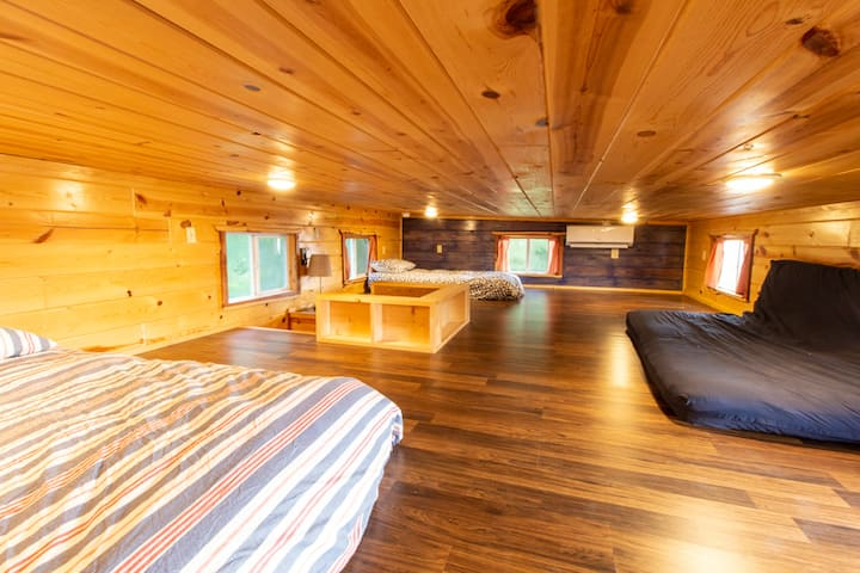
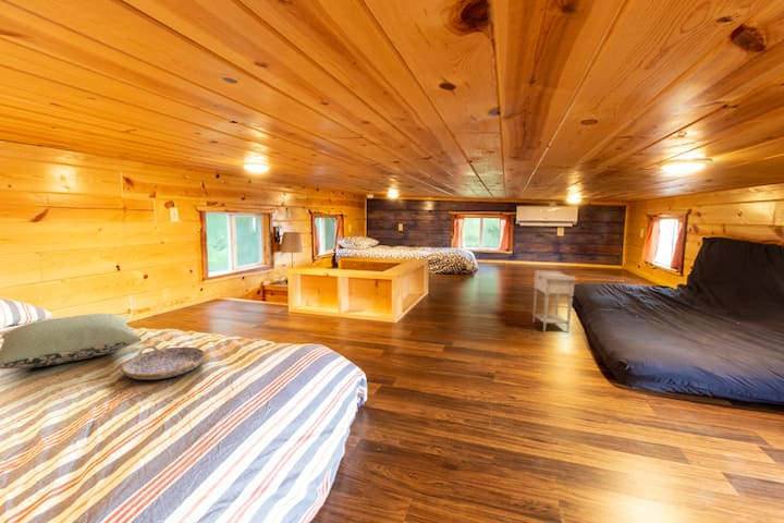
+ serving tray (166, 361)
+ nightstand (555, 300)
+ pillow (71, 337)
